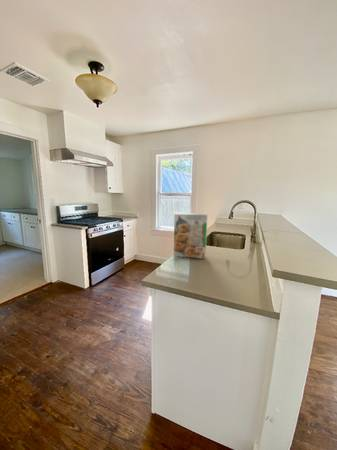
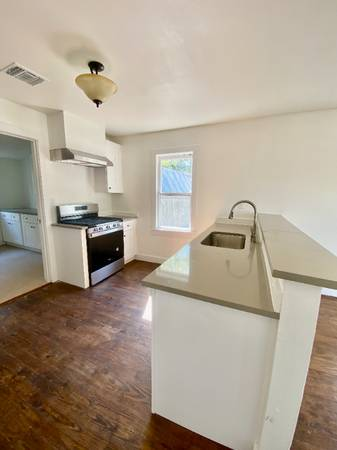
- cereal box (190, 235)
